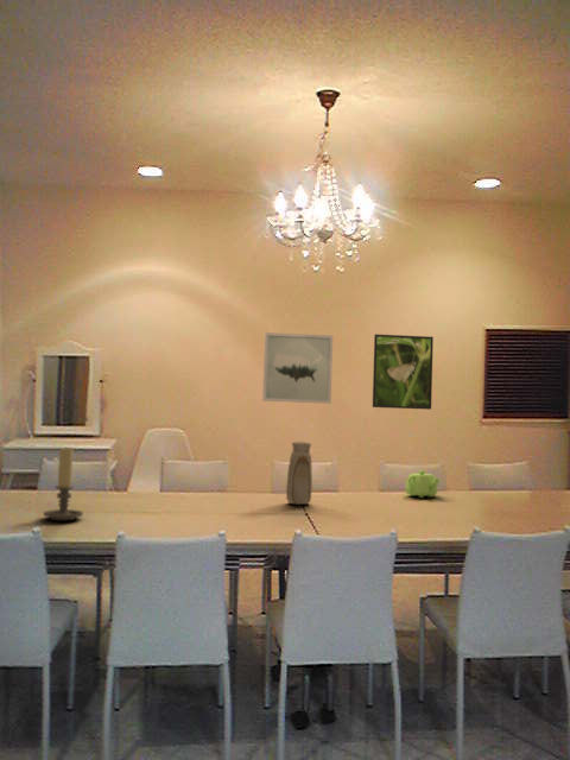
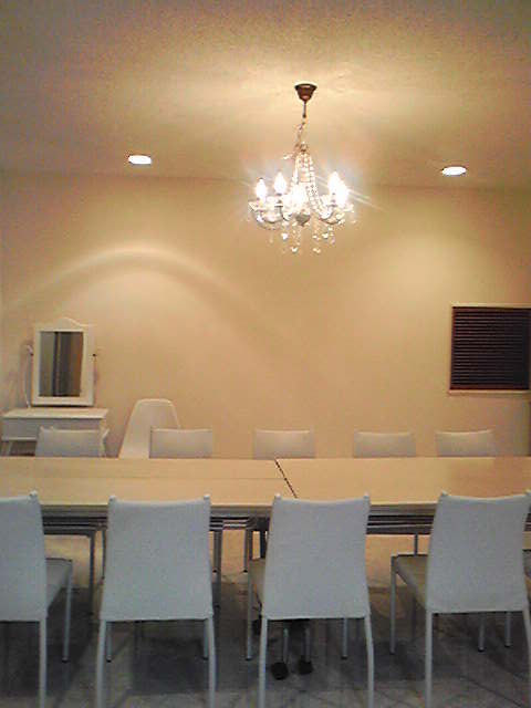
- candle holder (64, 482)
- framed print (403, 372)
- wall art (297, 368)
- teapot (423, 483)
- vase (299, 473)
